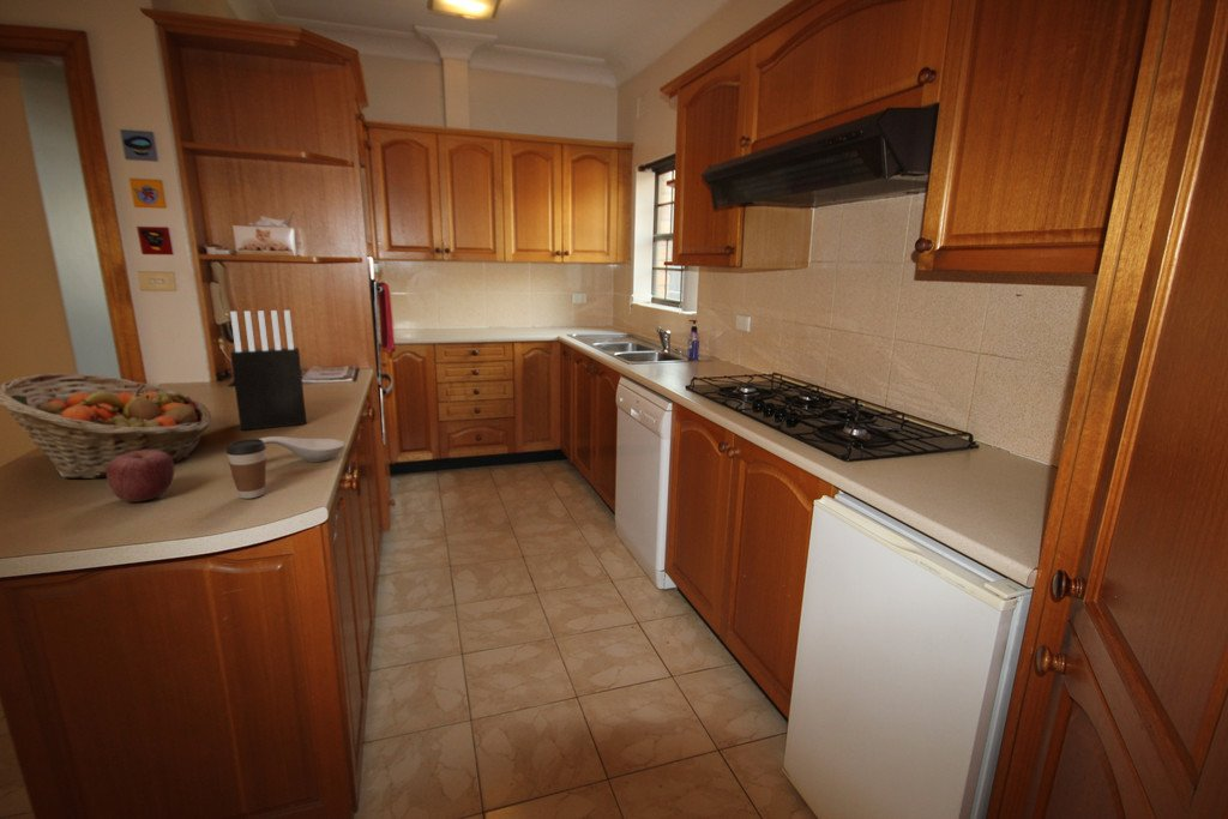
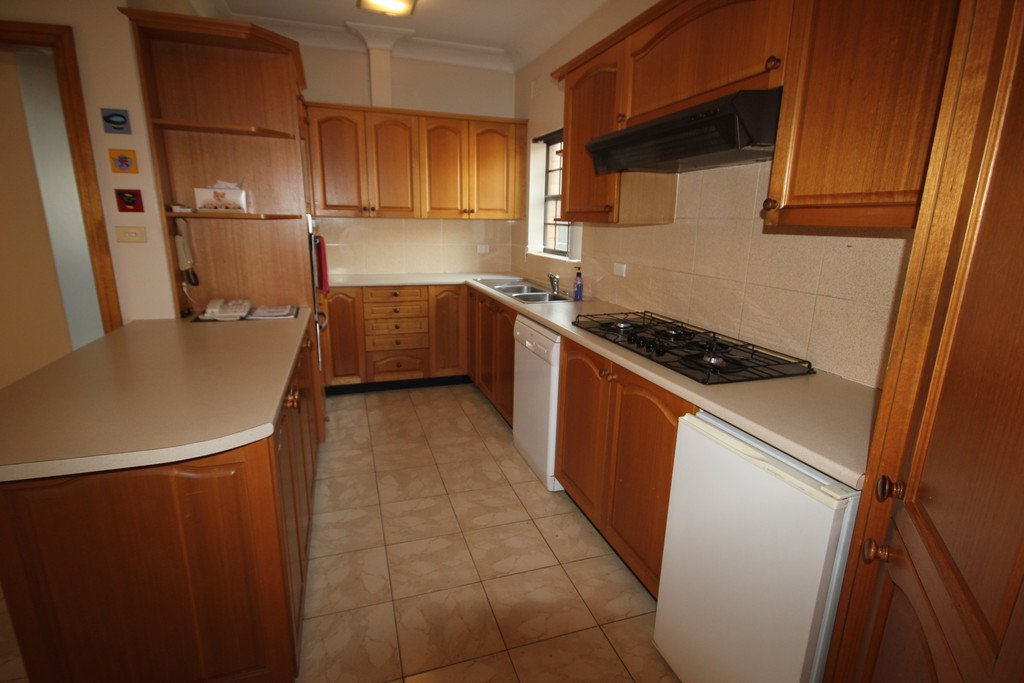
- fruit basket (115, 417)
- knife block (267, 367)
- apple (142, 475)
- spoon rest (294, 448)
- coffee cup (248, 469)
